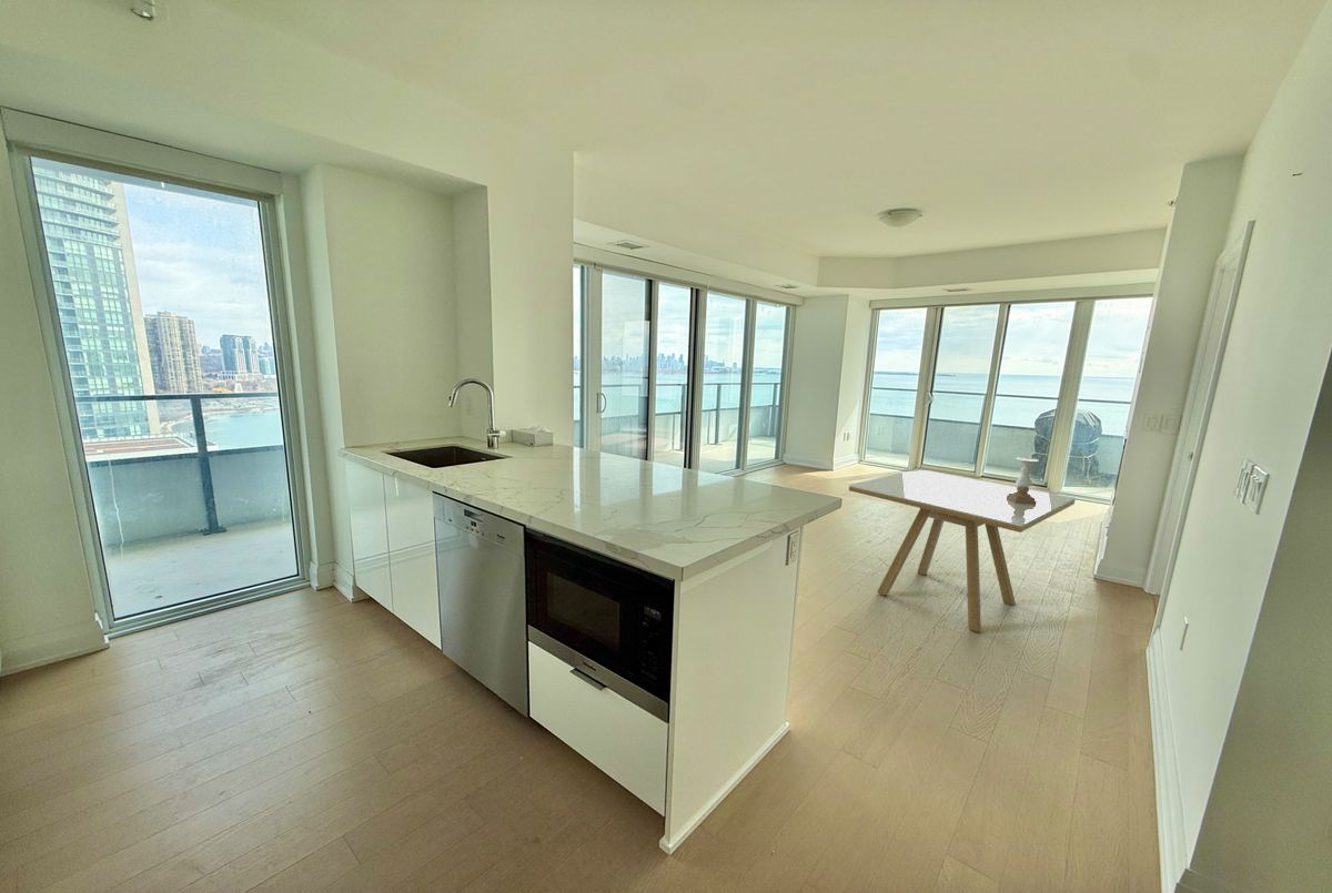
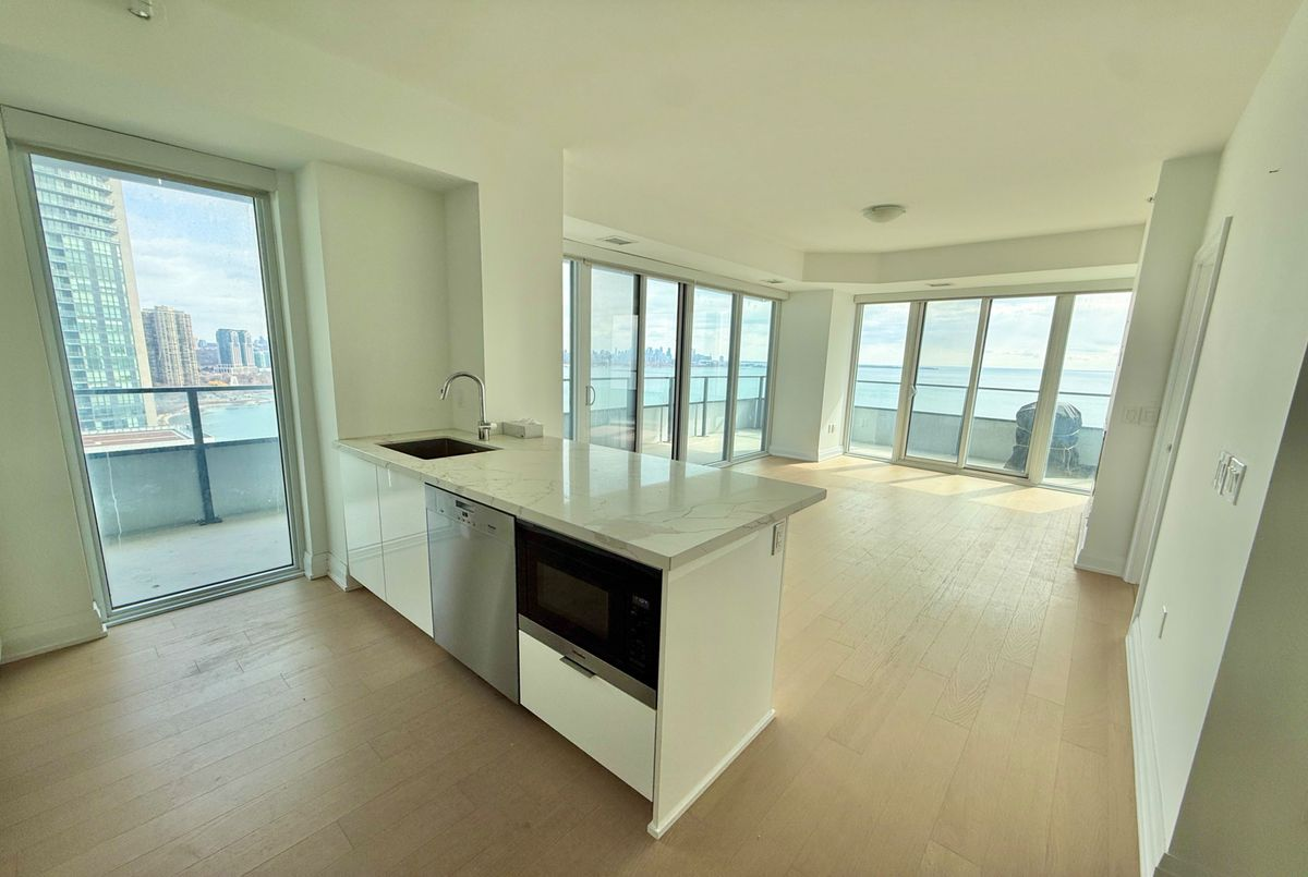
- dining table (966, 545)
- candle holder (1023, 479)
